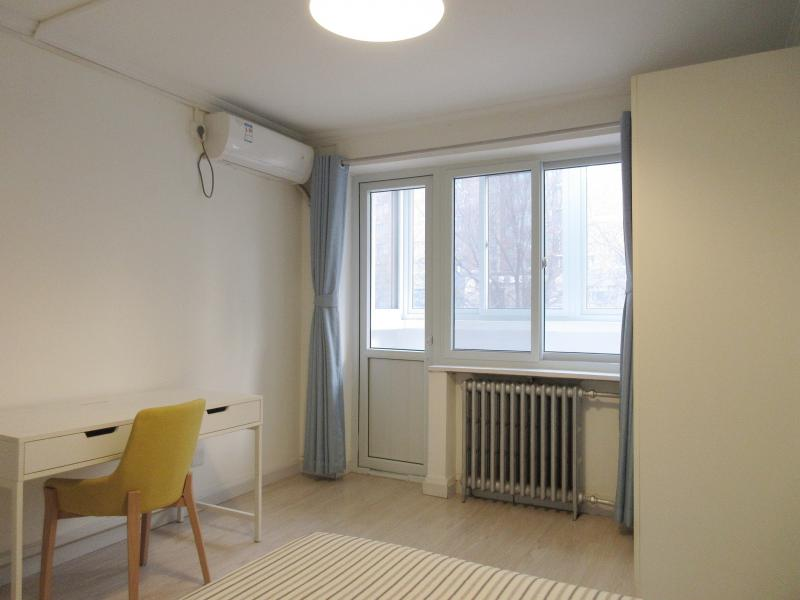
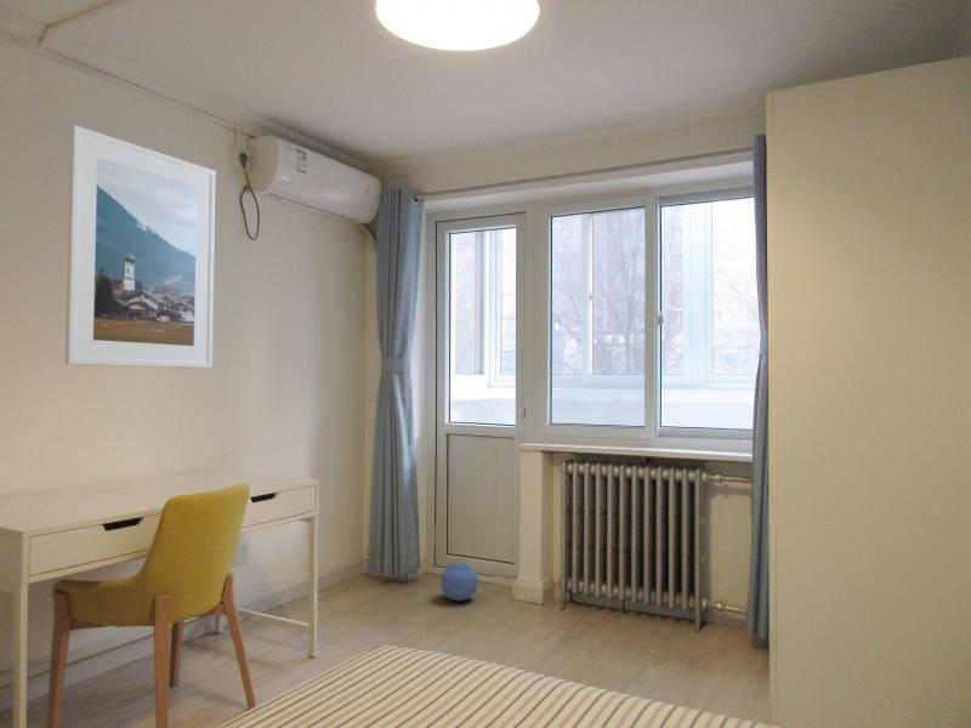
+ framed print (147, 257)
+ ball (459, 581)
